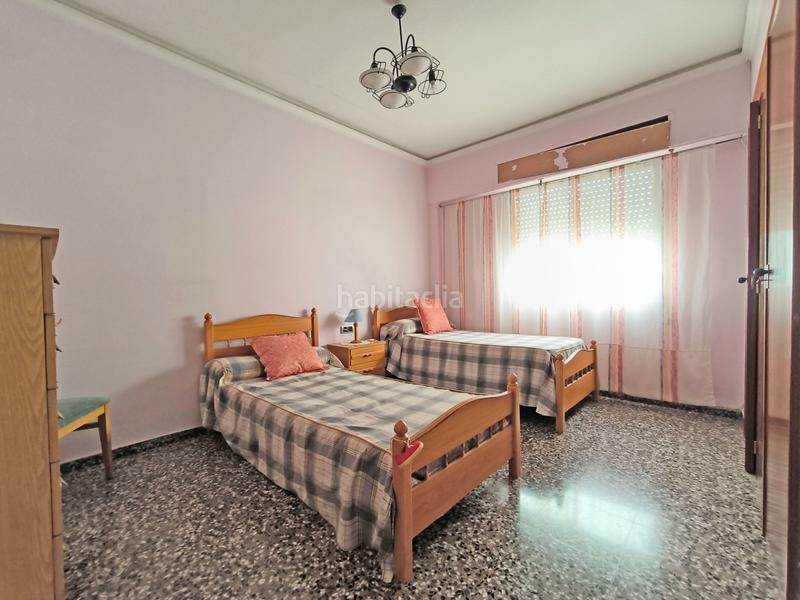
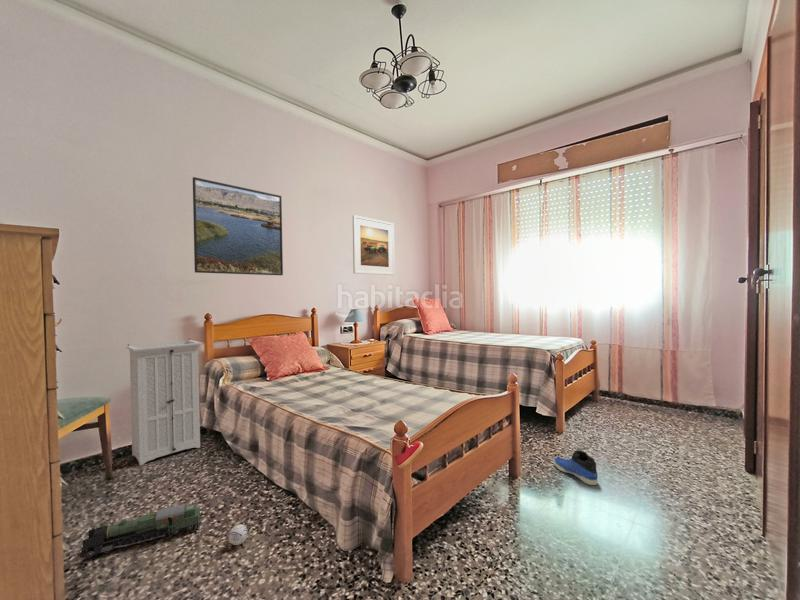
+ sneaker (574, 460)
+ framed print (374, 247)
+ storage cabinet (166, 397)
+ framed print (241, 230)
+ toy train (144, 527)
+ ball (238, 534)
